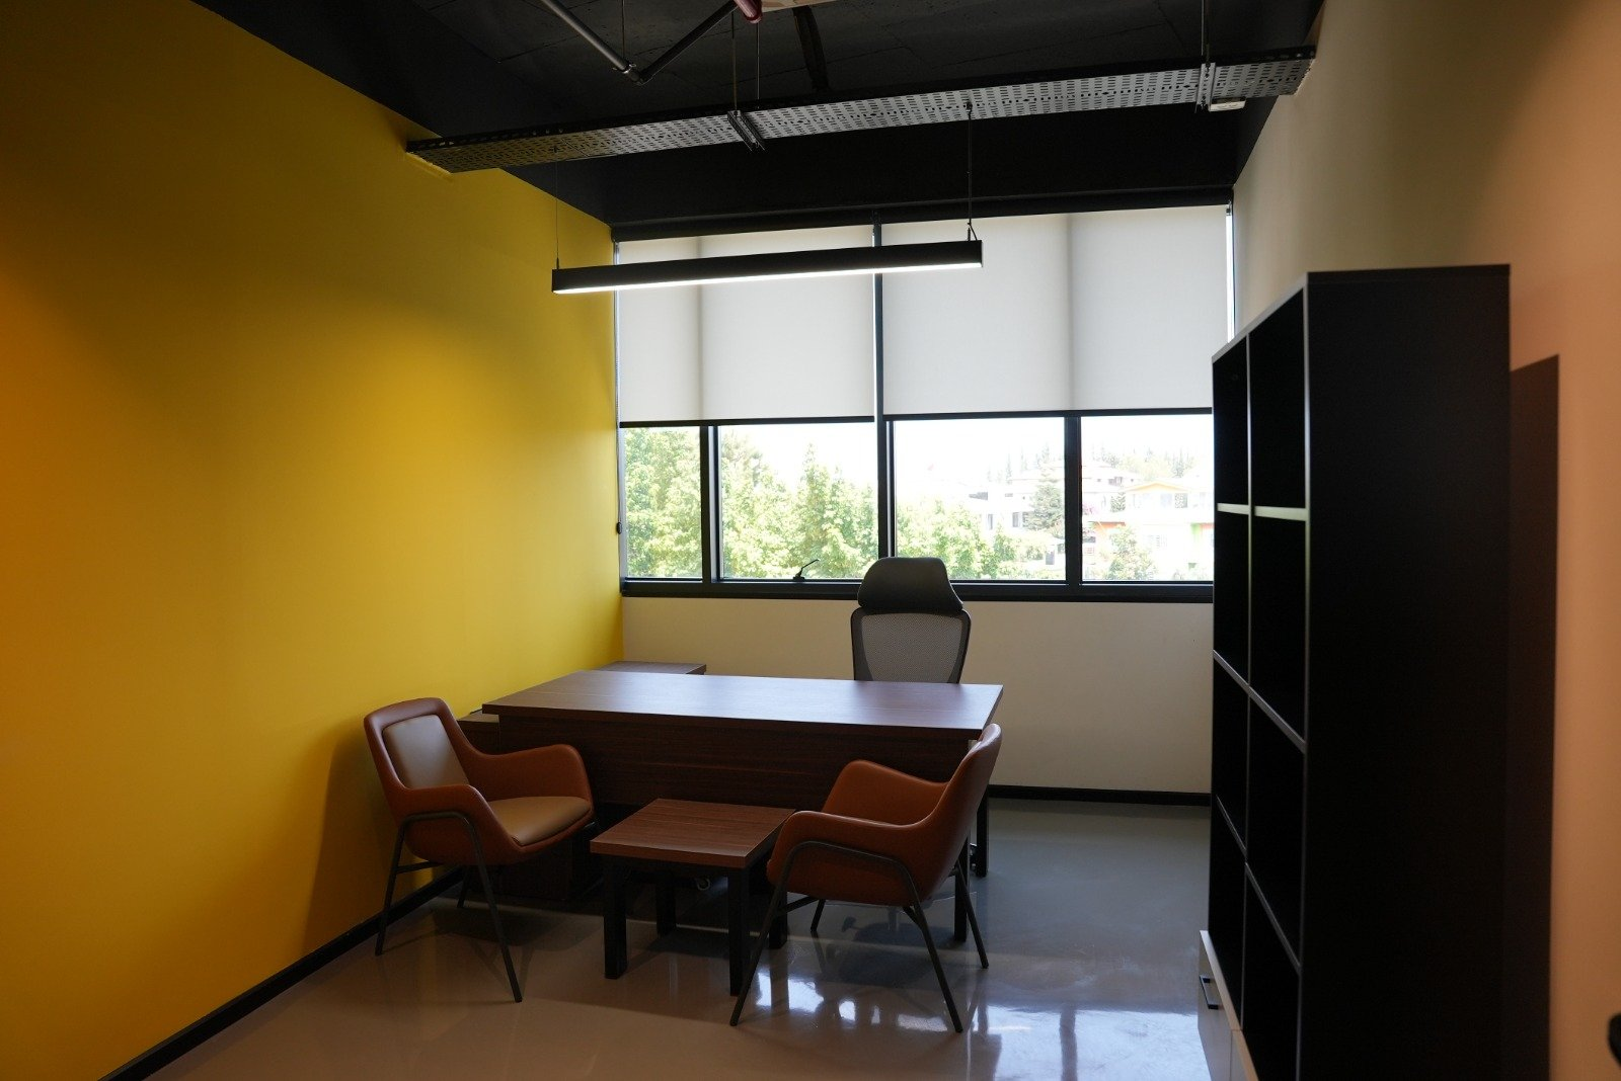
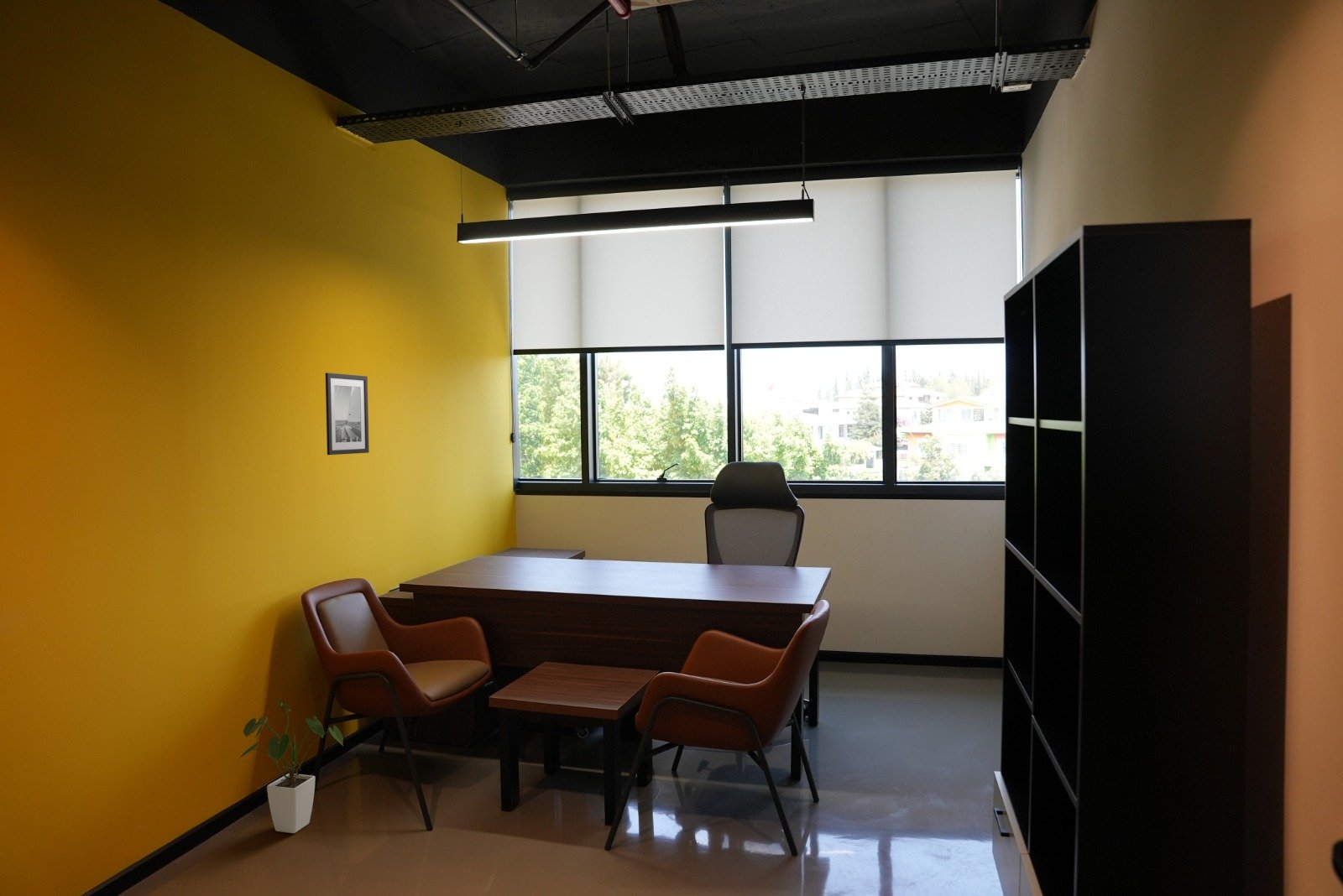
+ house plant (295, 764)
+ wall art (348, 414)
